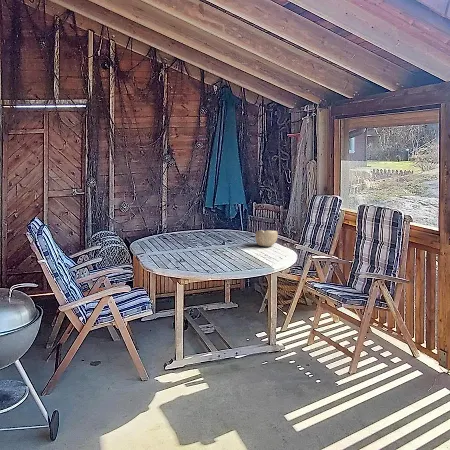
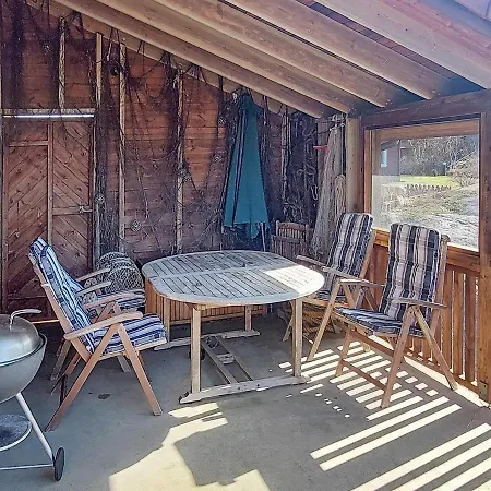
- bowl (266, 238)
